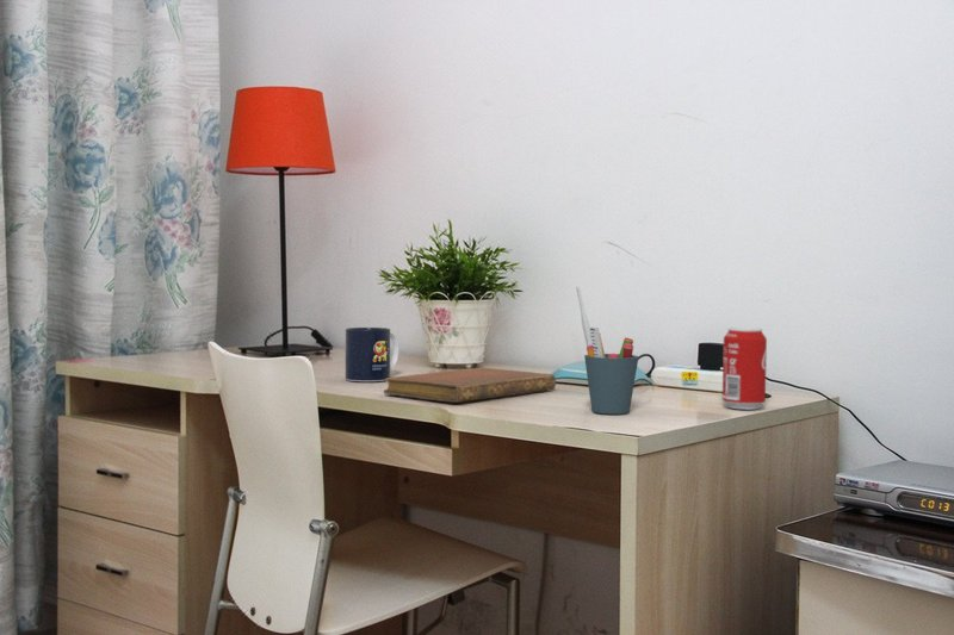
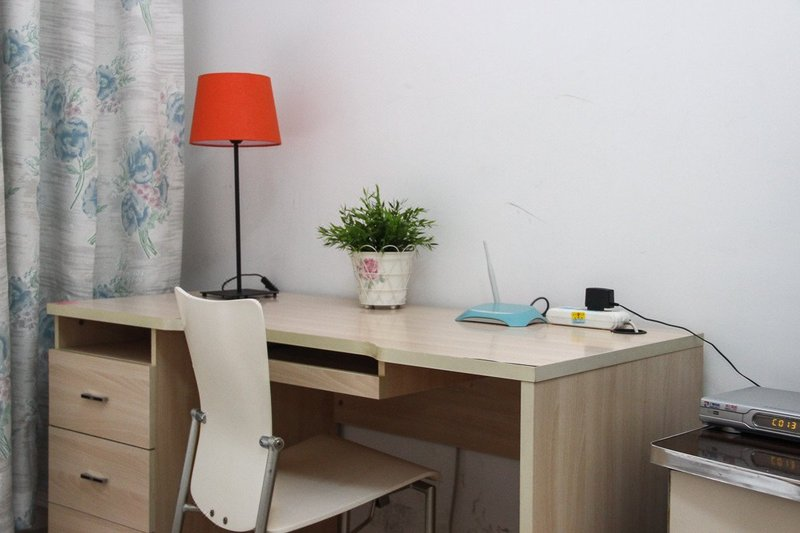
- mug (374, 353)
- notebook (471, 384)
- beverage can (744, 367)
- pen holder (611, 368)
